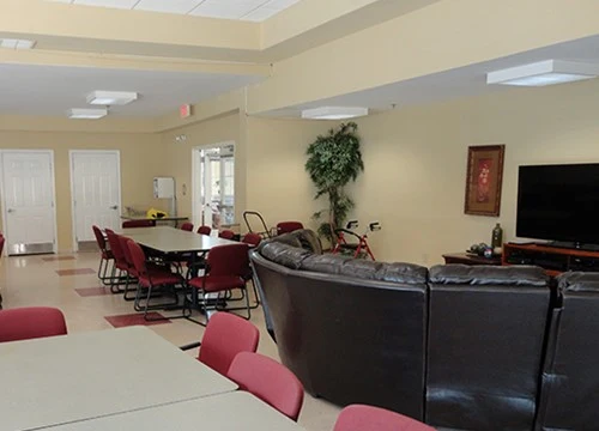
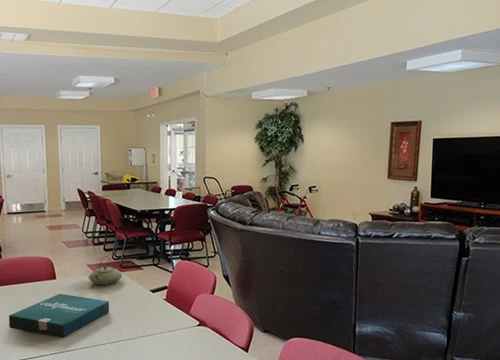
+ pizza box (61, 313)
+ teapot (104, 269)
